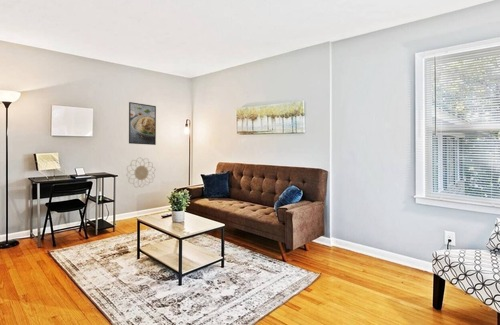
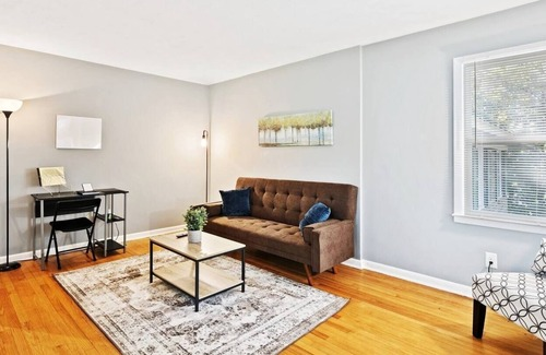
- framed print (142, 124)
- decorative wall piece (141, 172)
